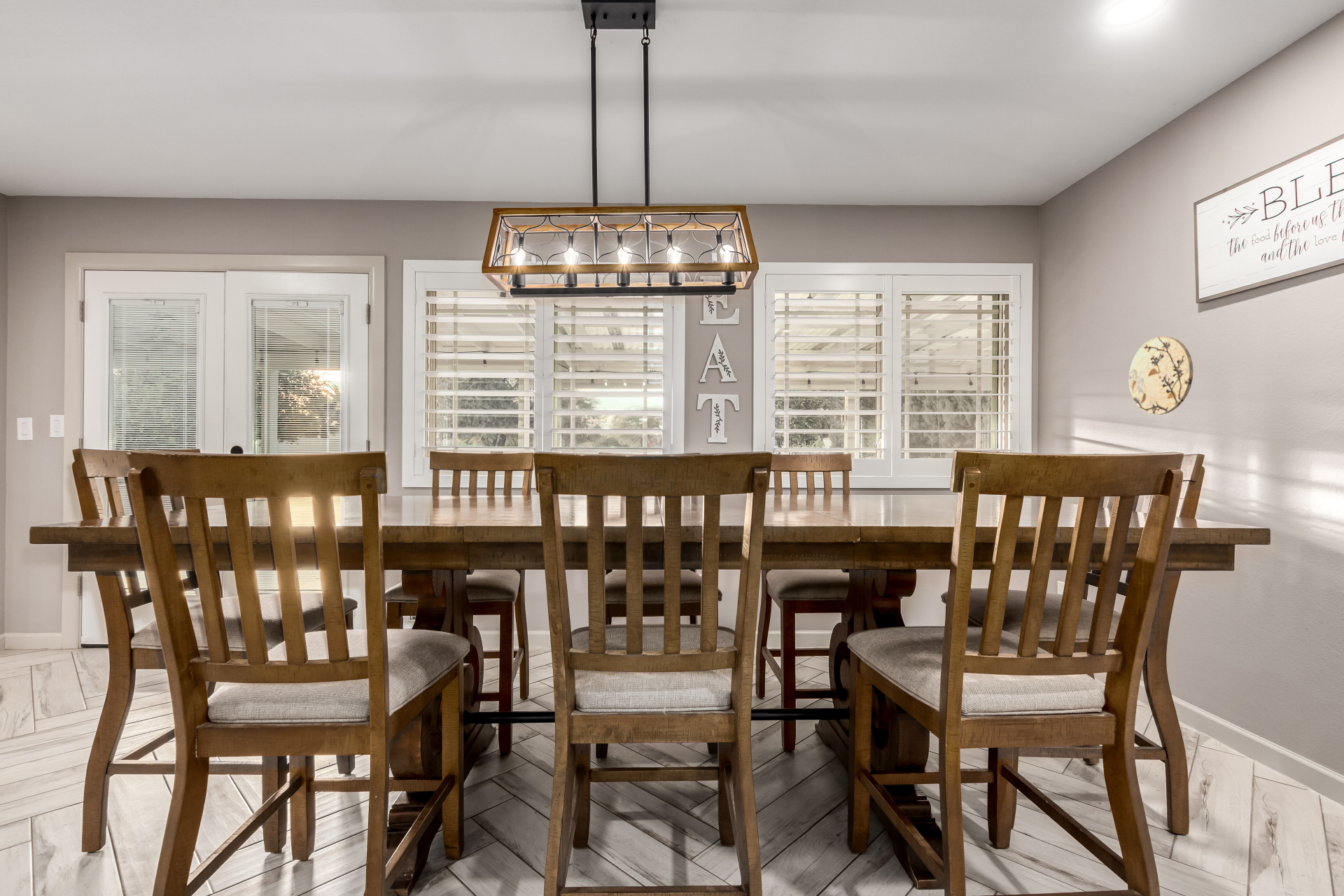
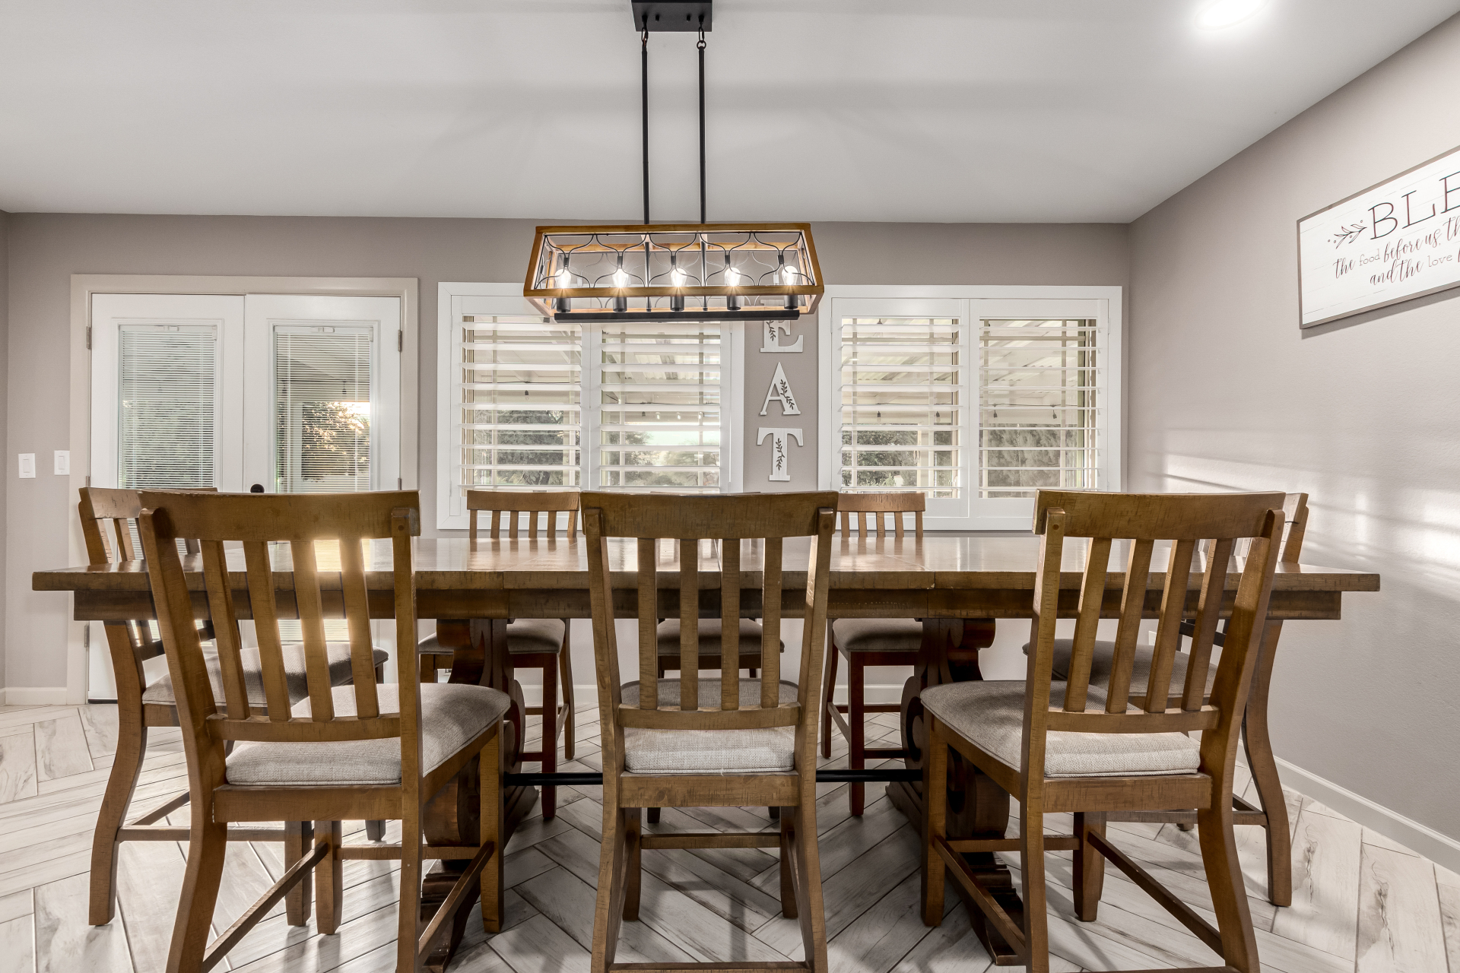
- decorative plate (1159, 375)
